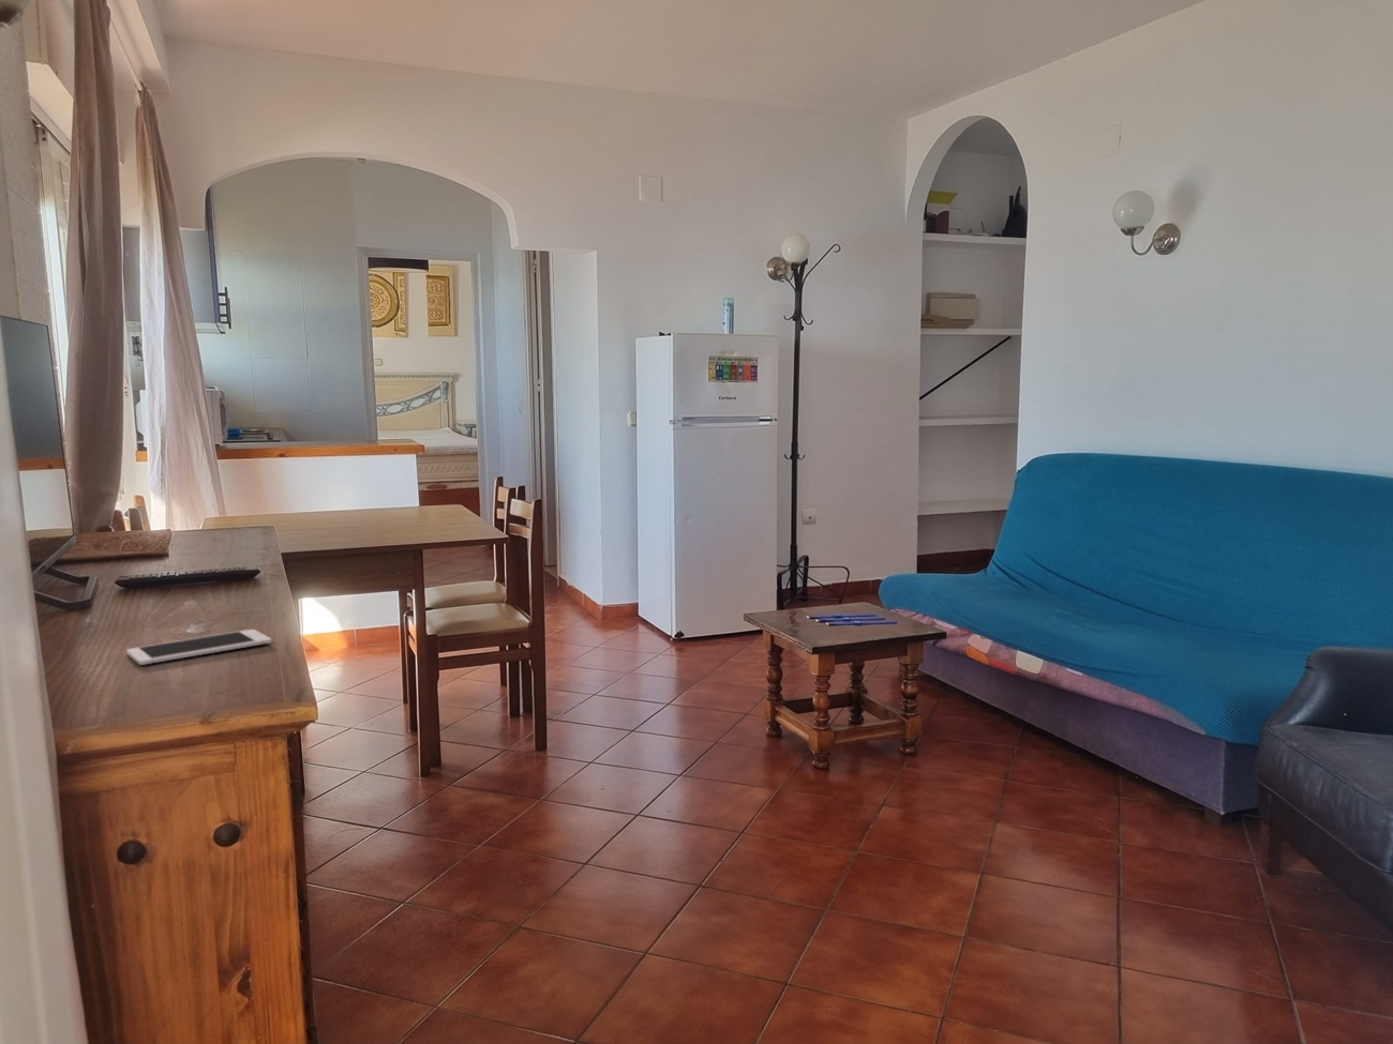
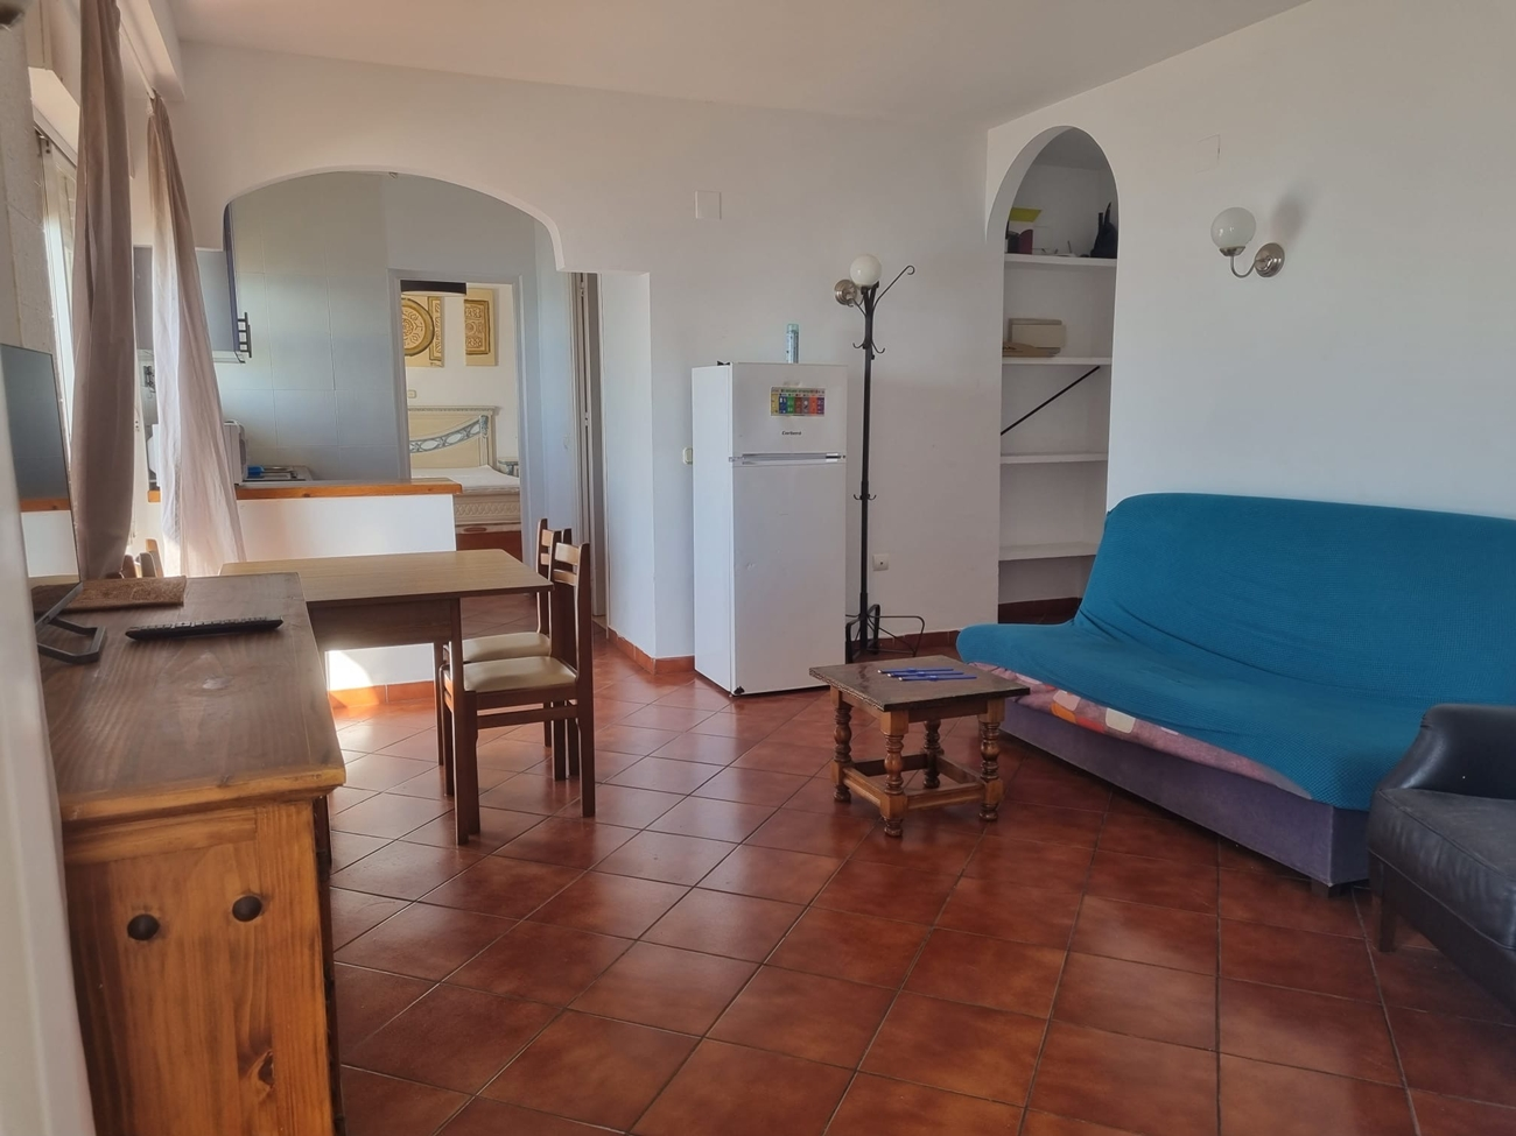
- cell phone (201, 646)
